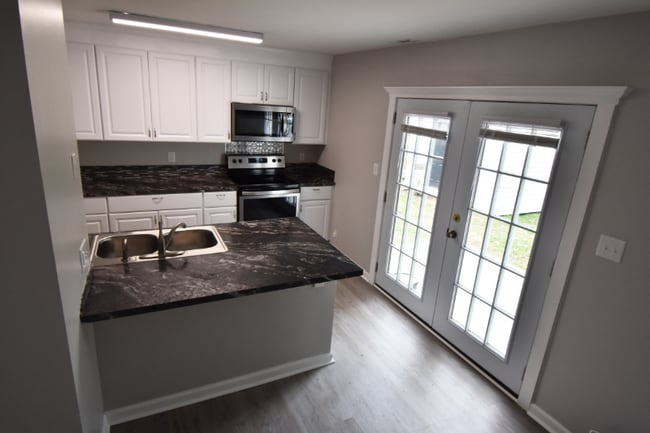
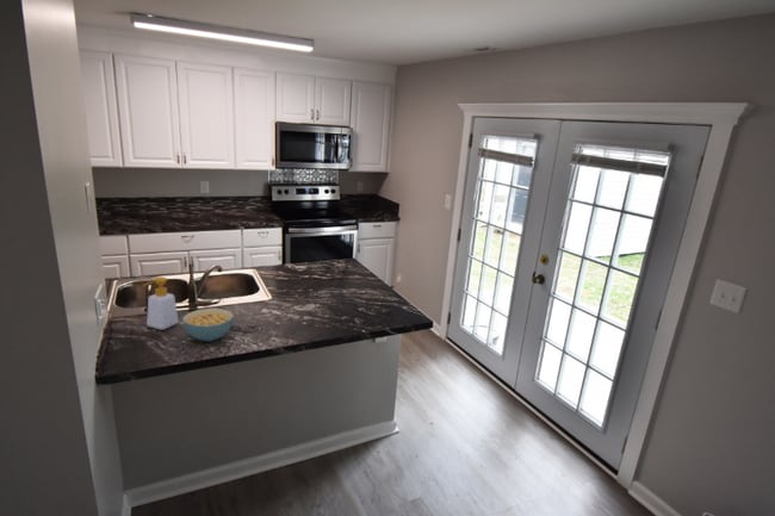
+ cereal bowl (209, 327)
+ soap bottle (157, 303)
